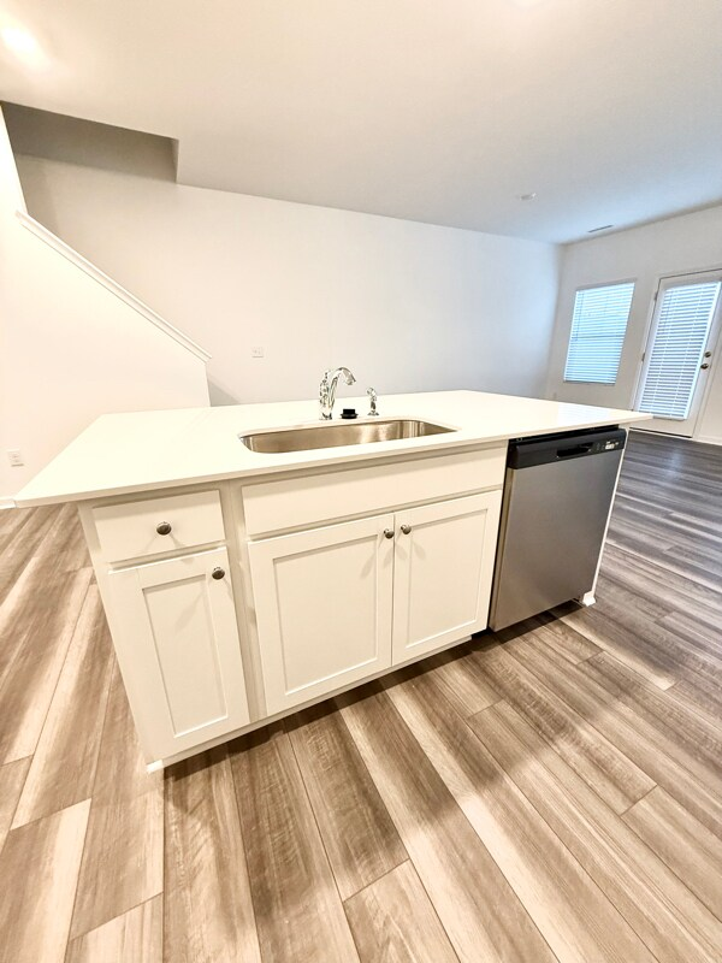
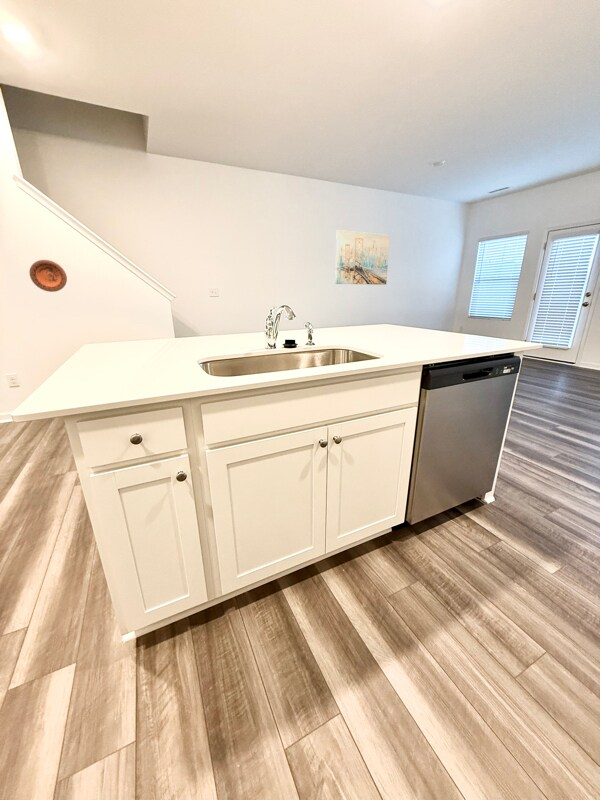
+ wall art (363, 259)
+ decorative plate (48, 276)
